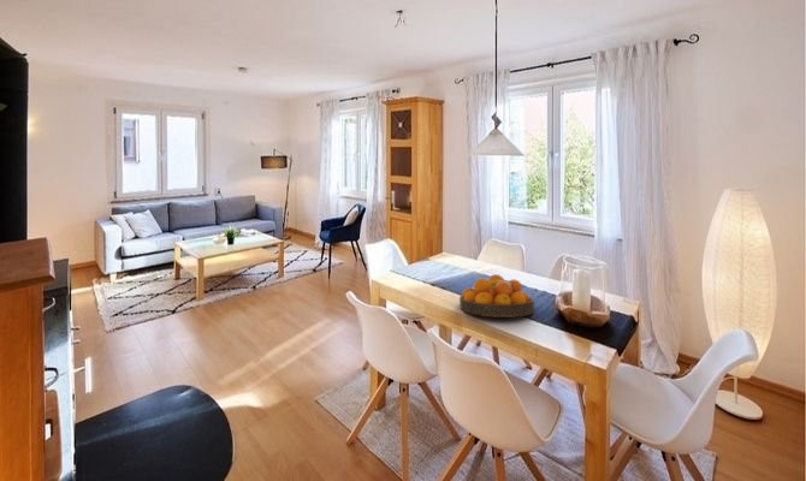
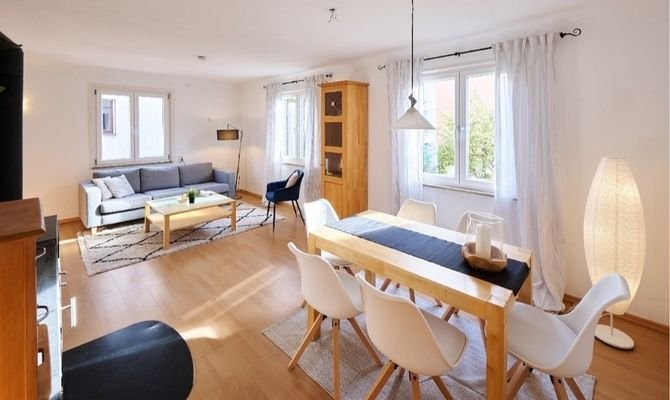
- fruit bowl (496, 292)
